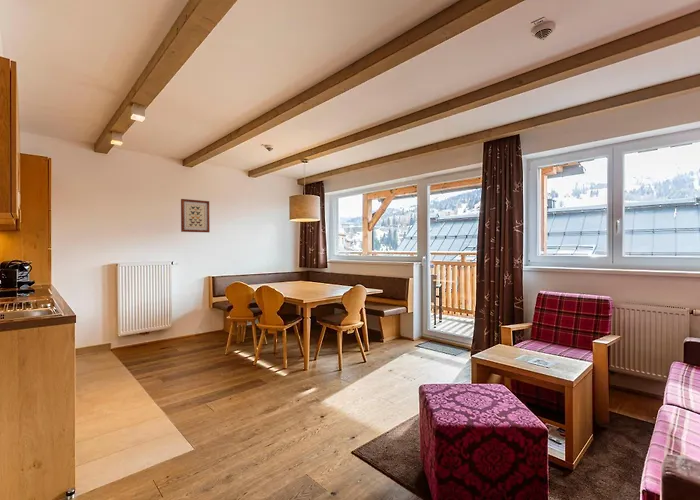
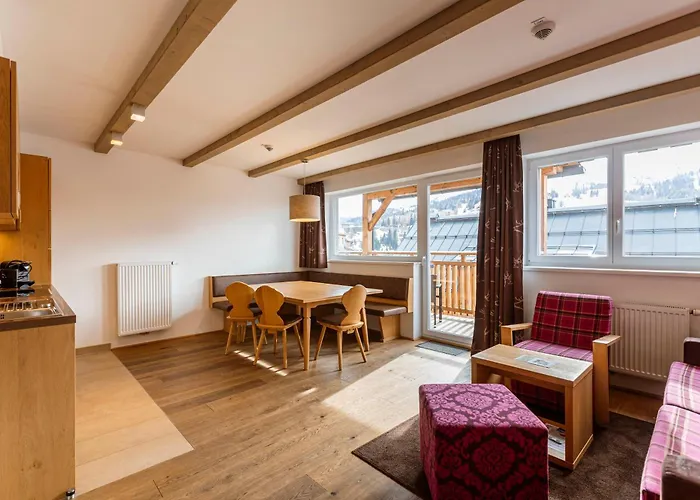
- wall art (195, 216)
